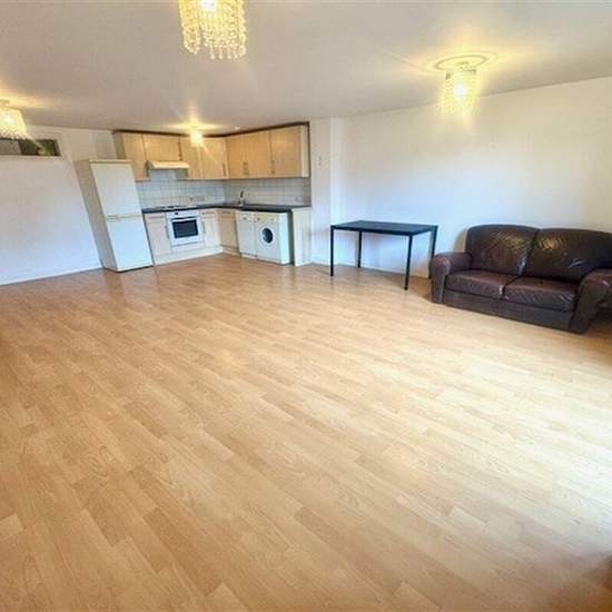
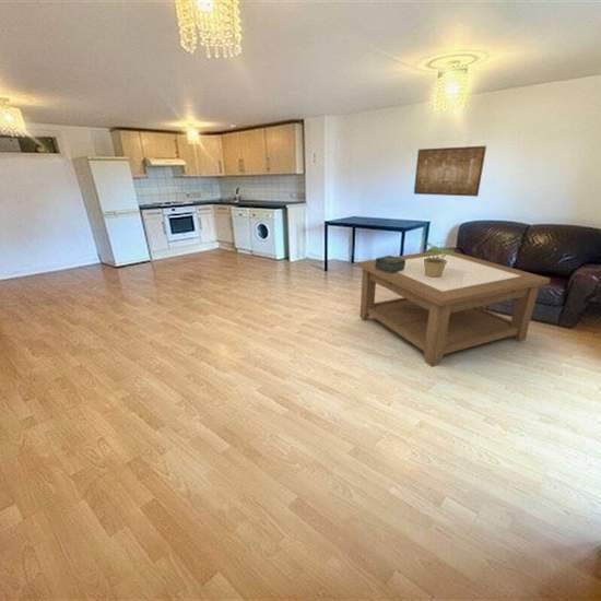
+ potted plant (433, 257)
+ wall art (447, 172)
+ coffee table (439, 299)
+ decorative box (390, 263)
